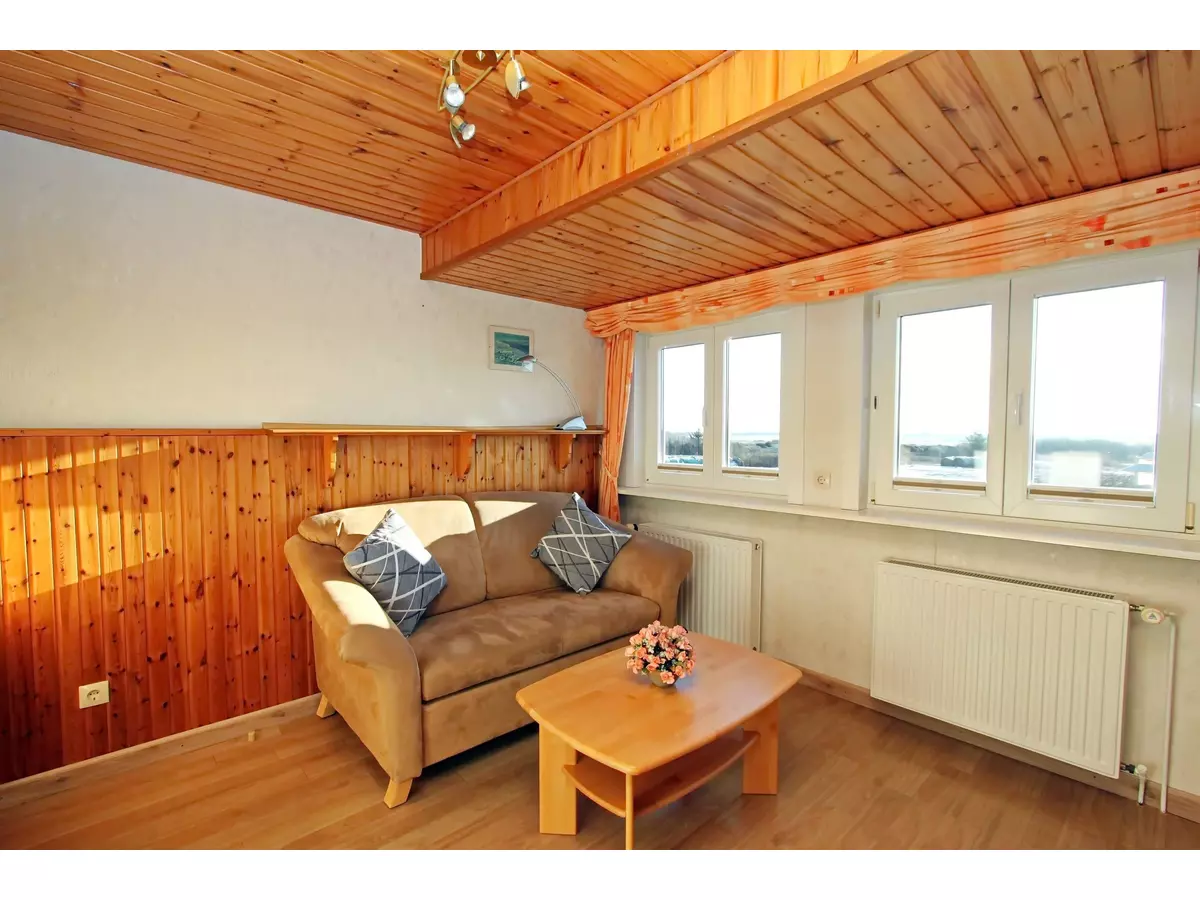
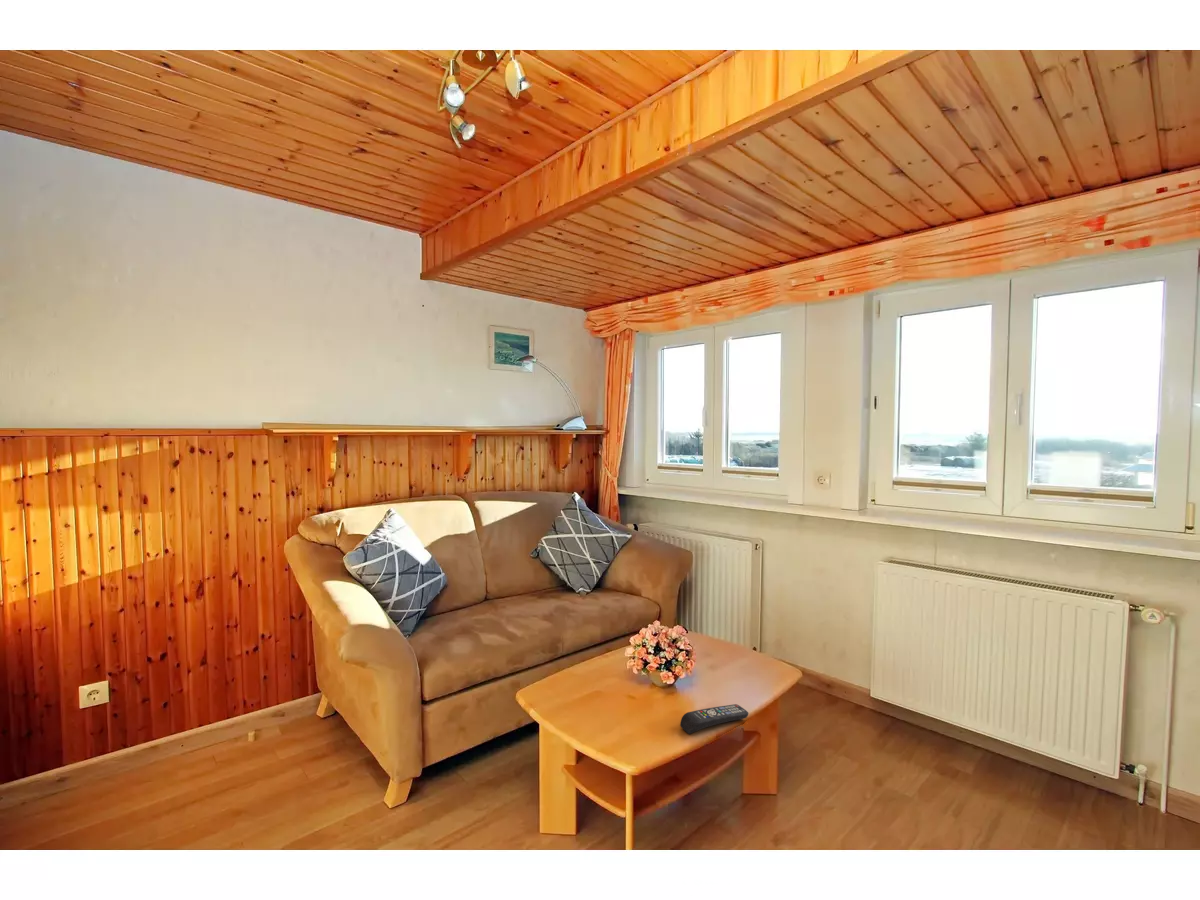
+ remote control (714, 716)
